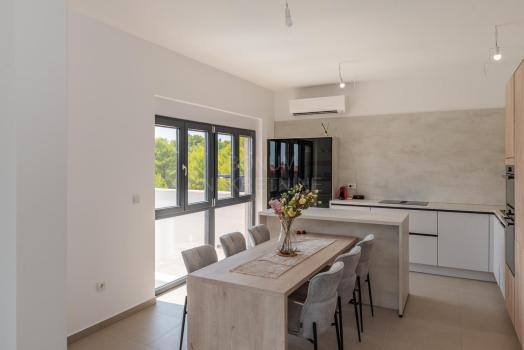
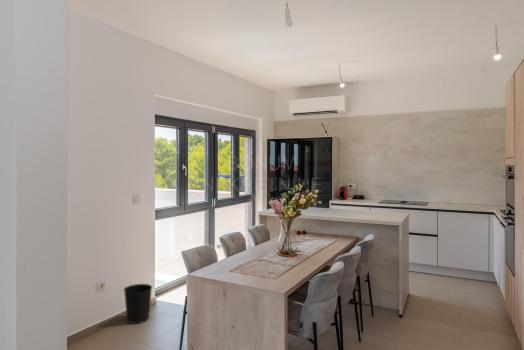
+ wastebasket (138, 303)
